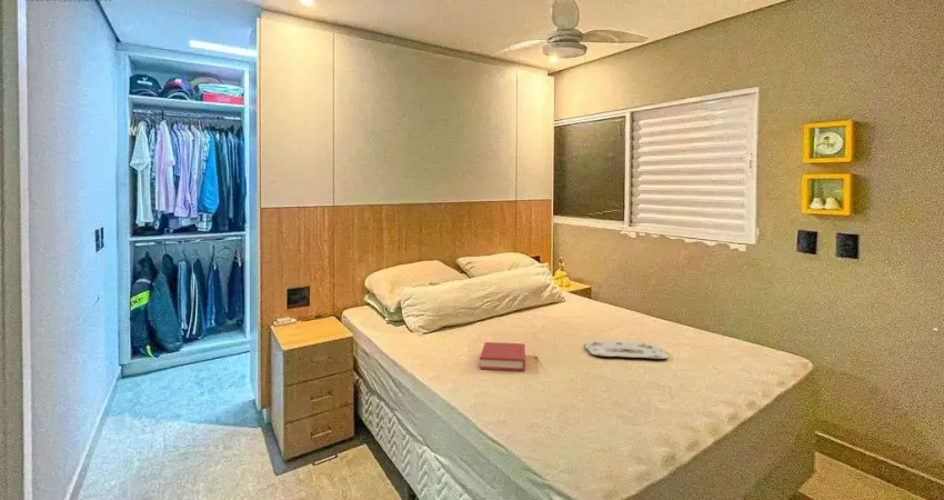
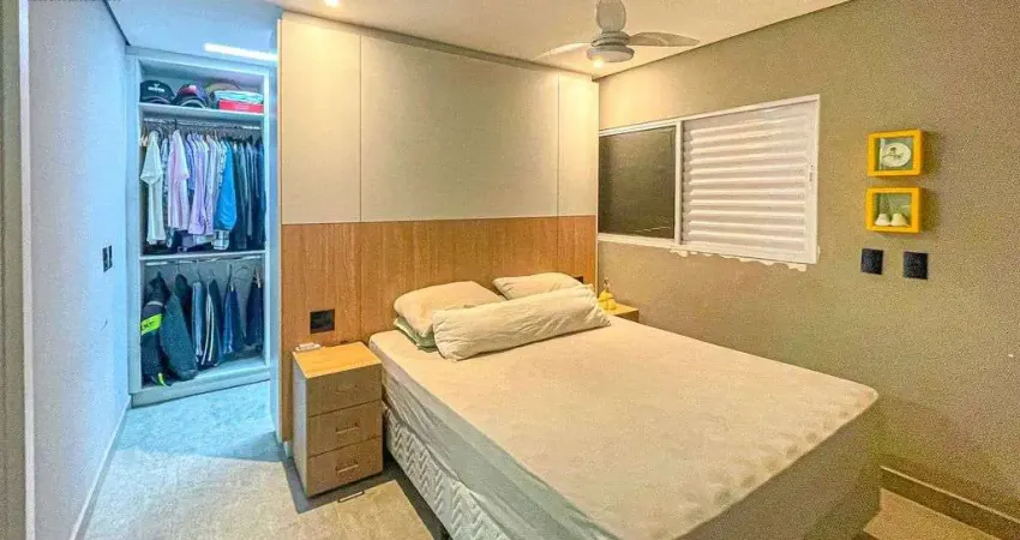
- serving tray (624, 349)
- hardback book (503, 356)
